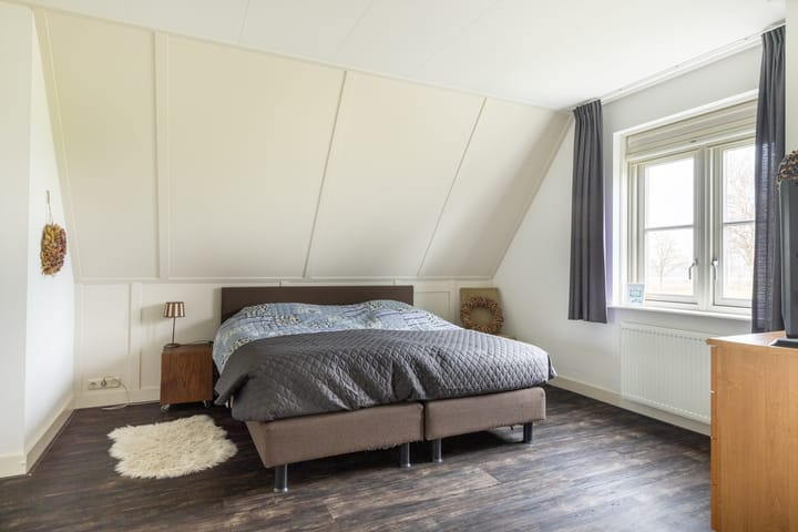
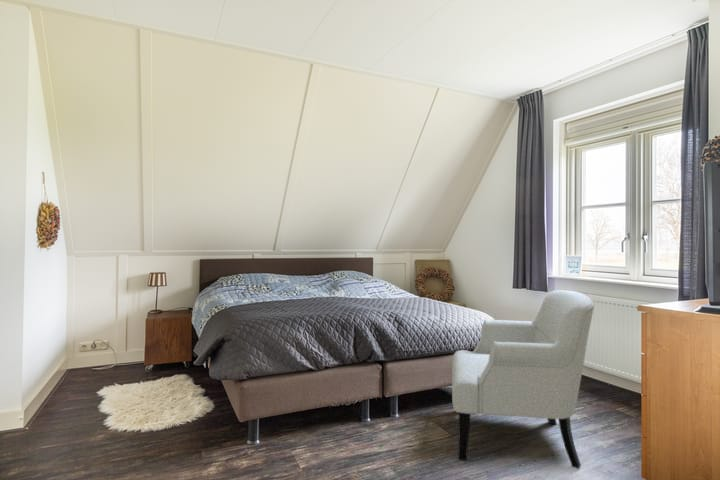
+ chair (516, 364)
